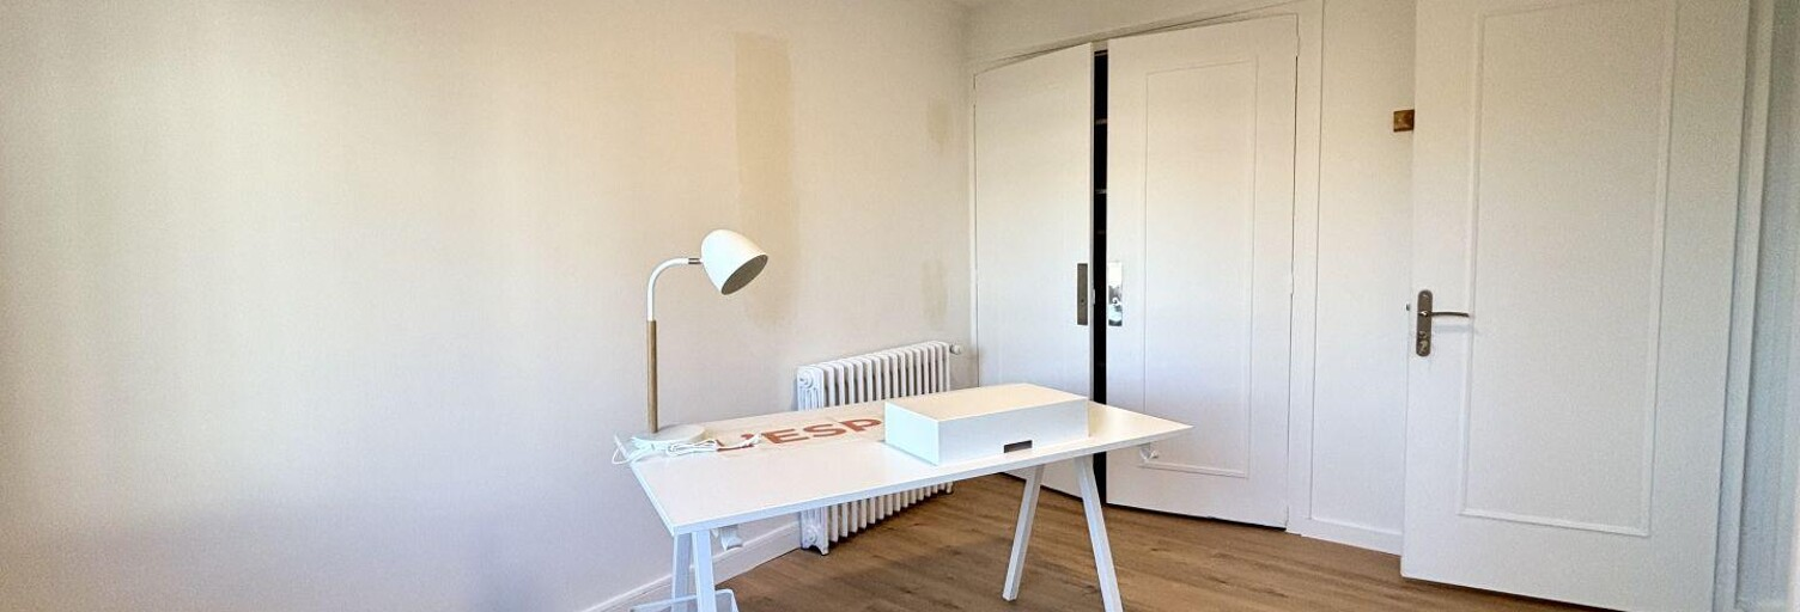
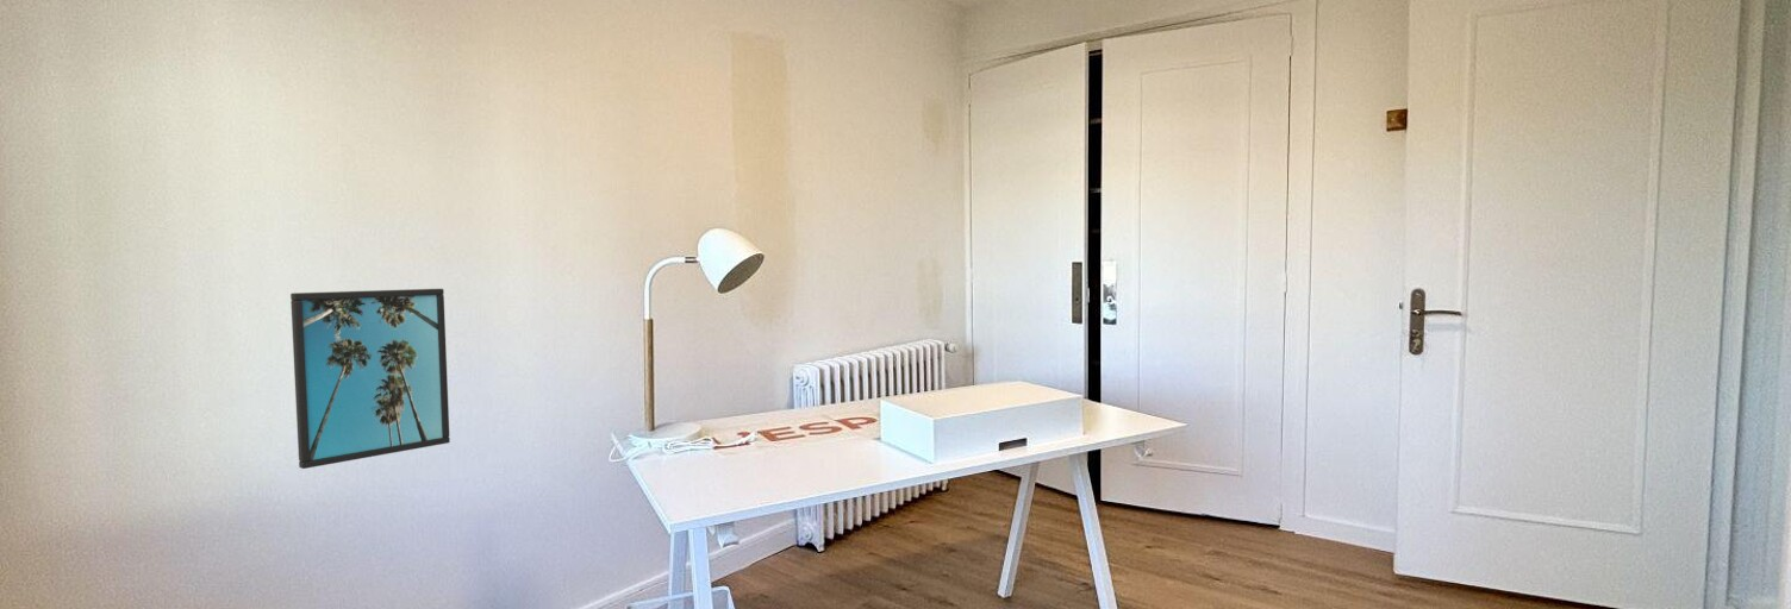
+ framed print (375, 372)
